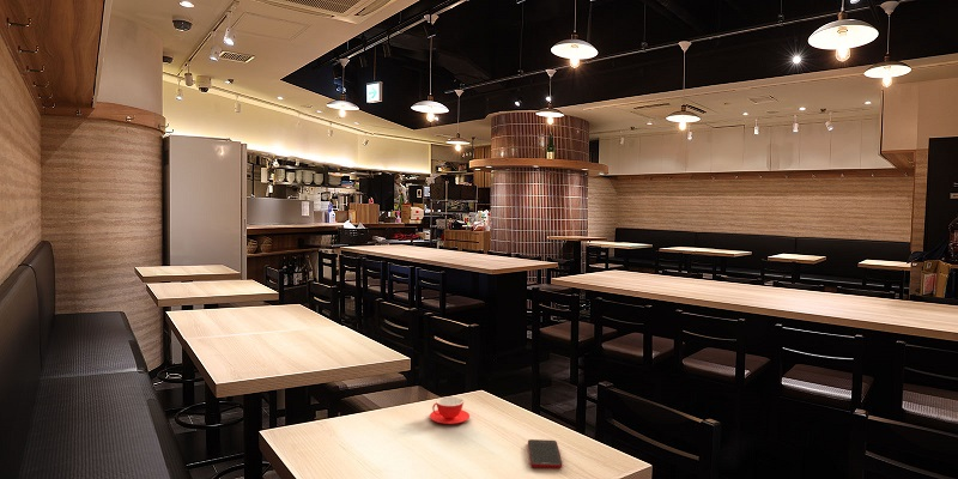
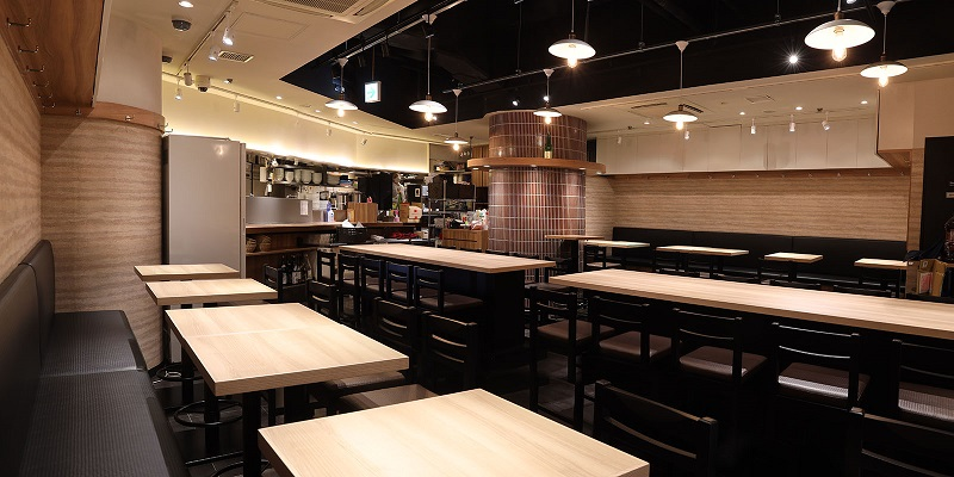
- cell phone (544, 453)
- teacup (449, 410)
